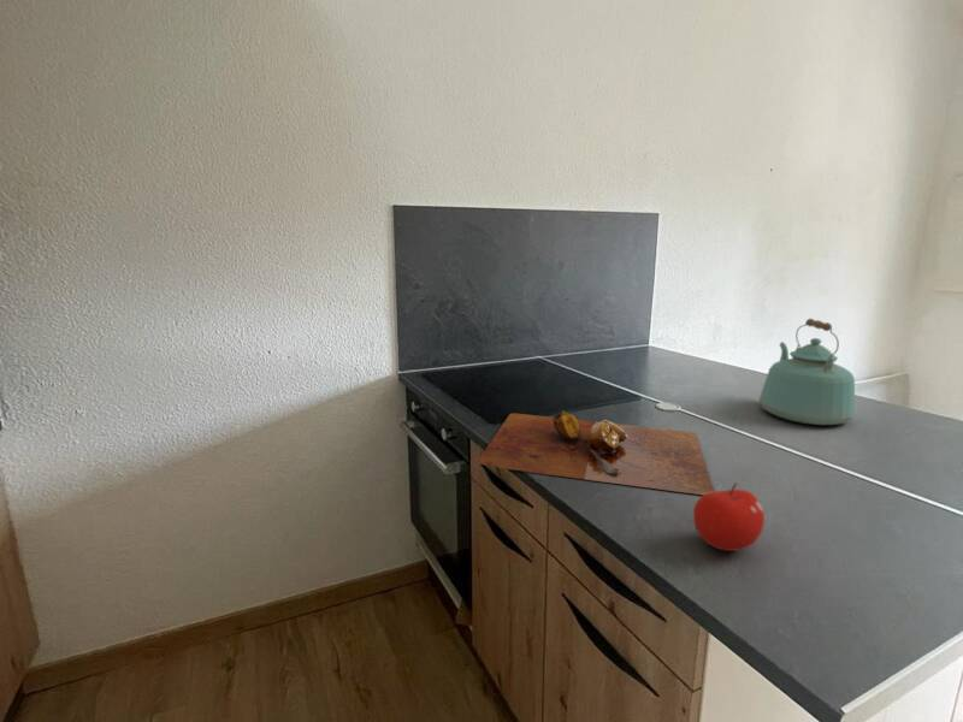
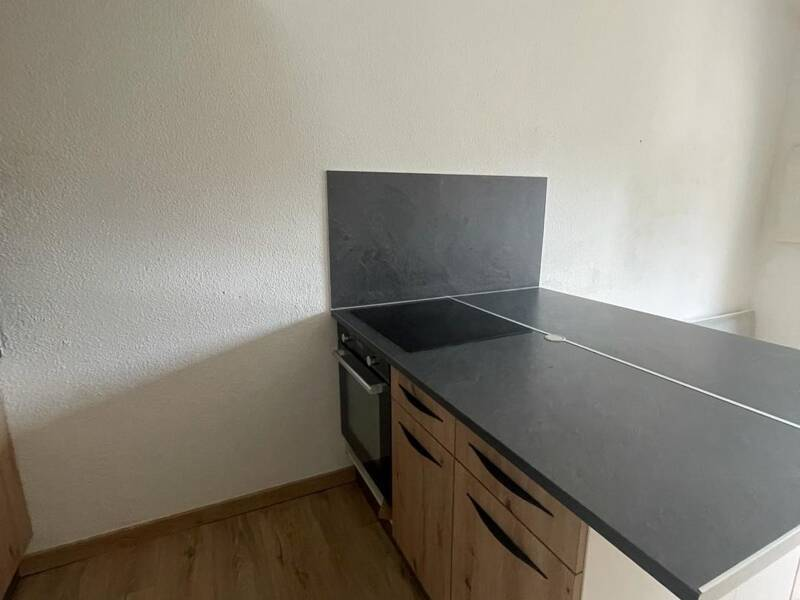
- cutting board (595, 434)
- kettle (805, 366)
- fruit (728, 514)
